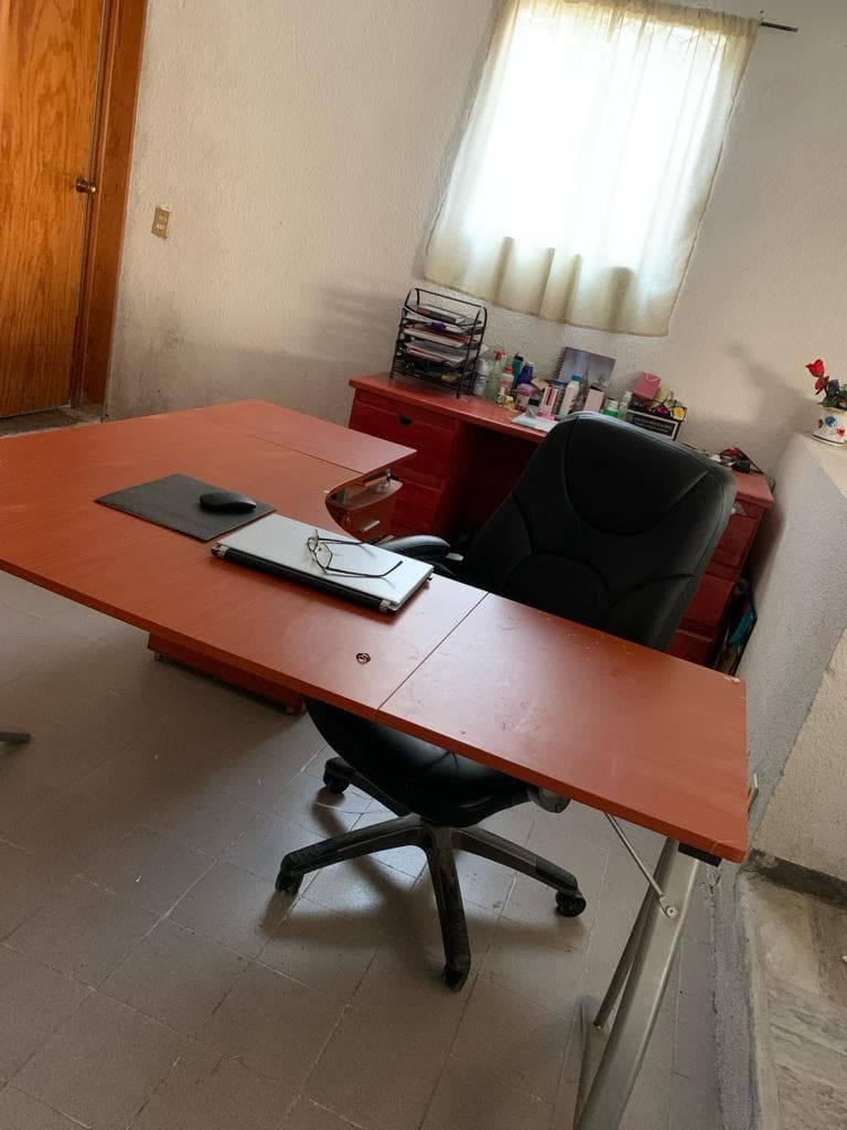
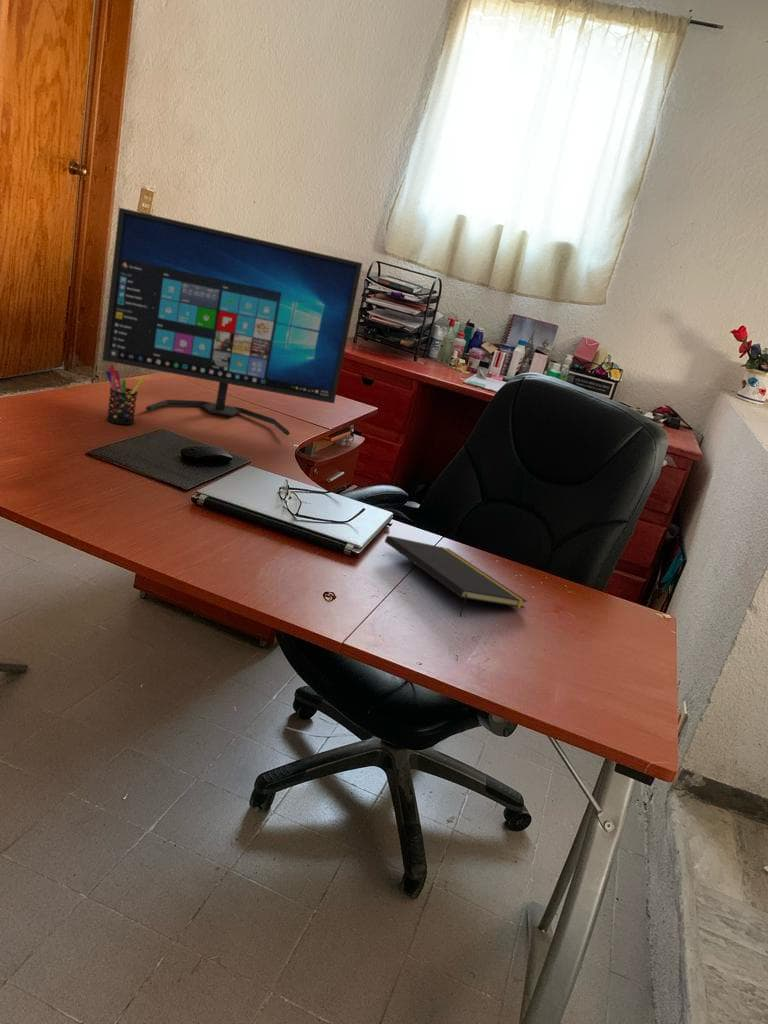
+ notepad (454, 570)
+ computer monitor (230, 329)
+ pen holder (121, 394)
